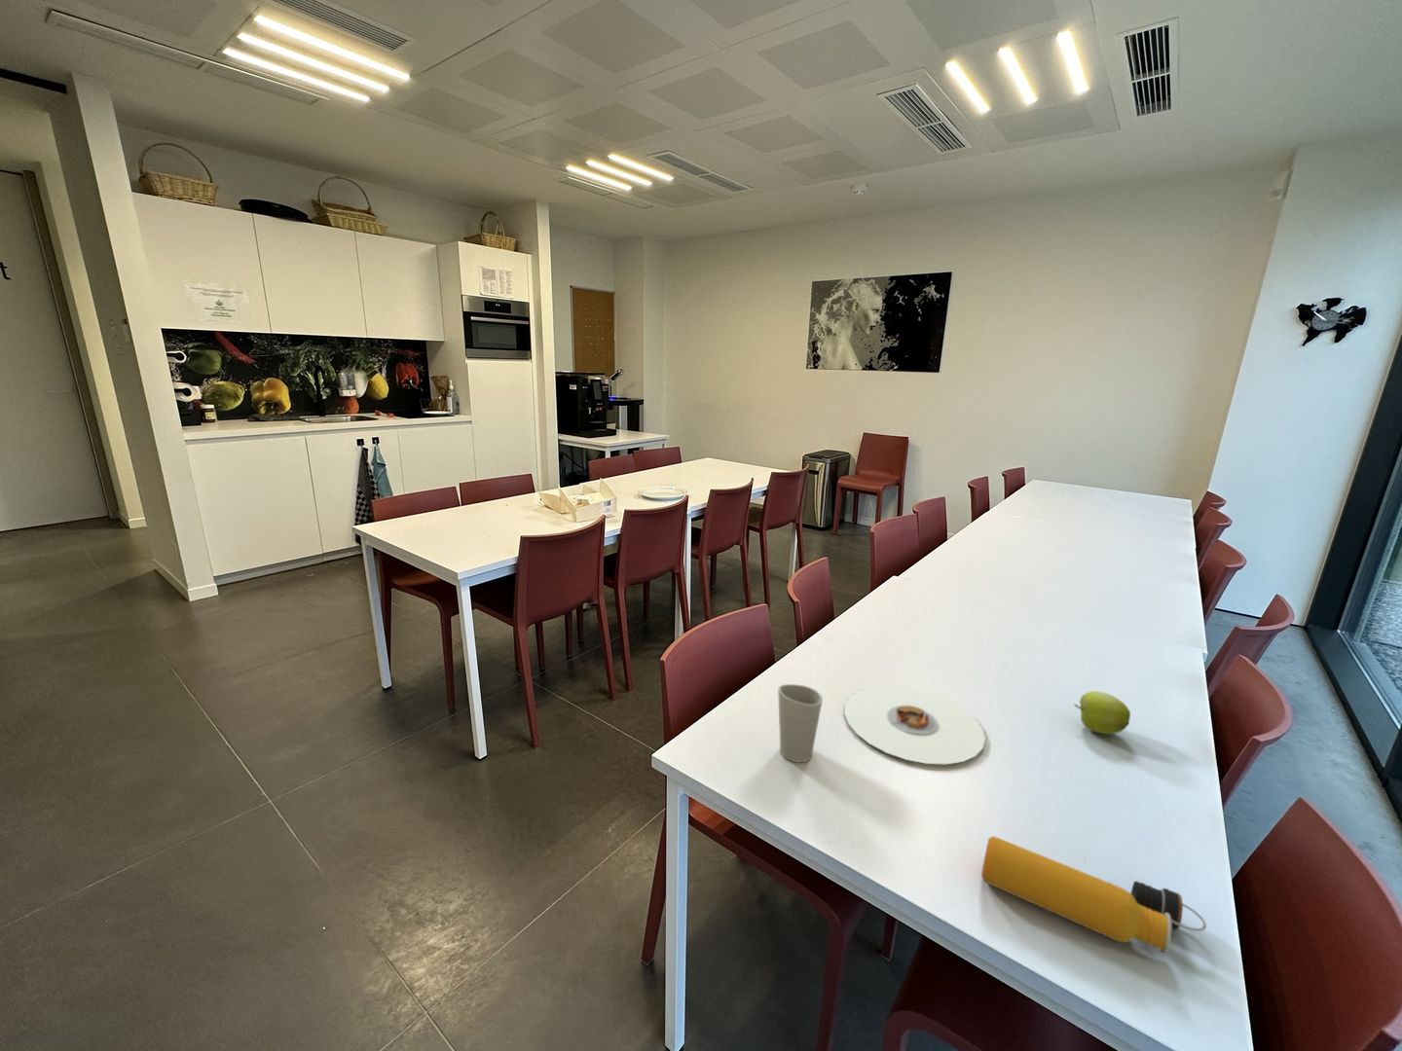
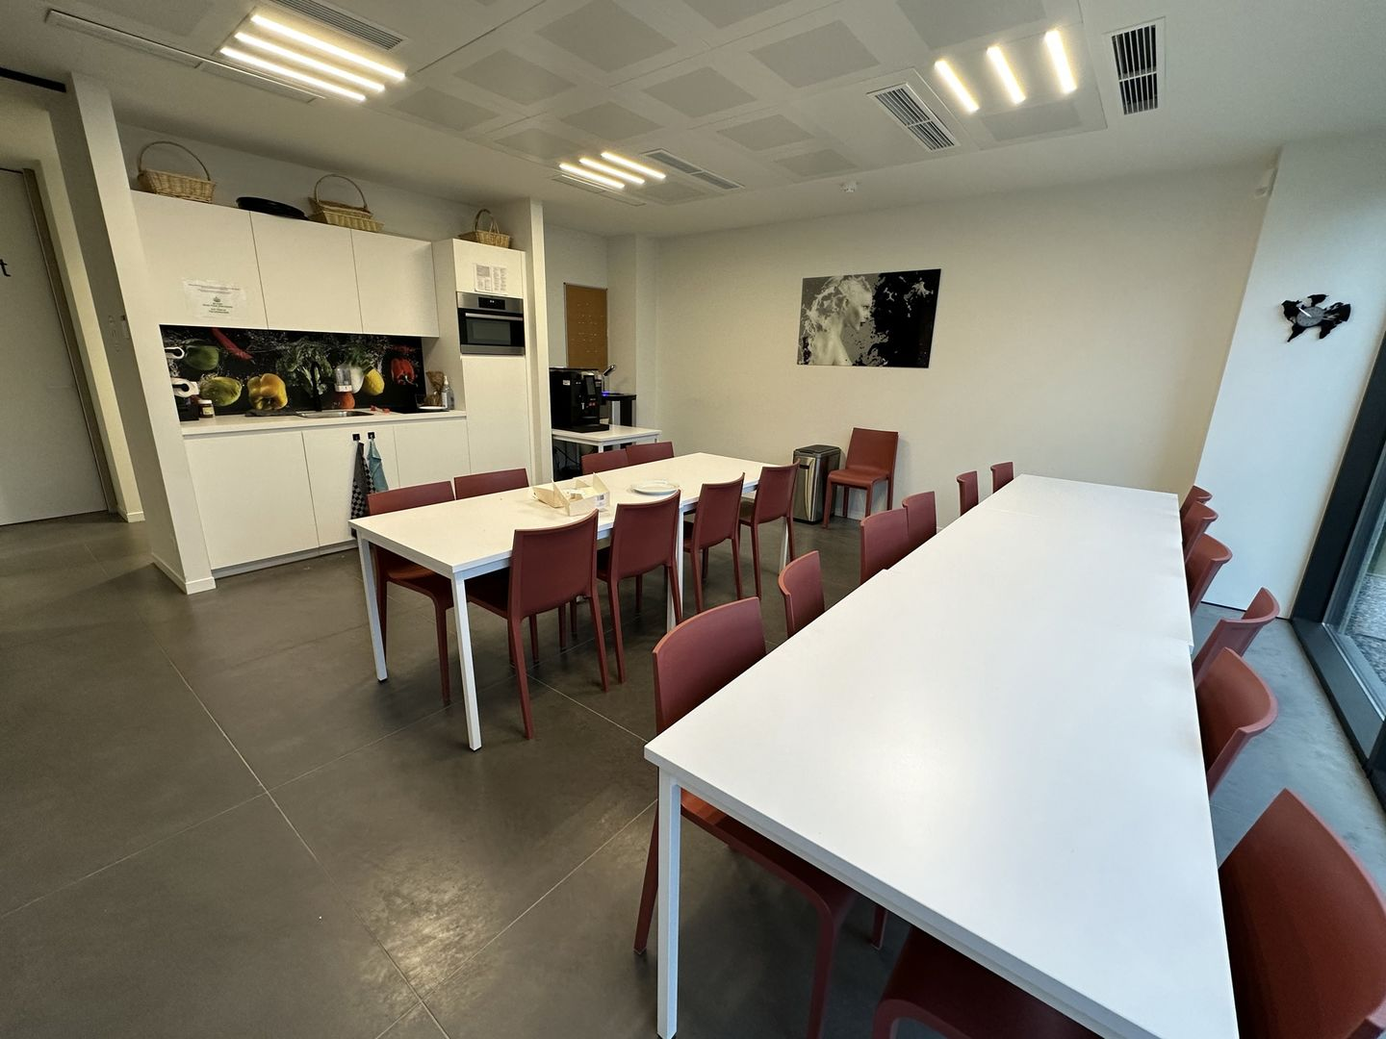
- plate (912, 715)
- water bottle (1090, 887)
- apple (1101, 712)
- cup (797, 721)
